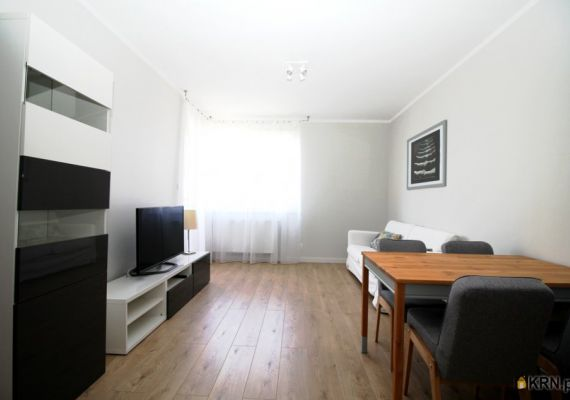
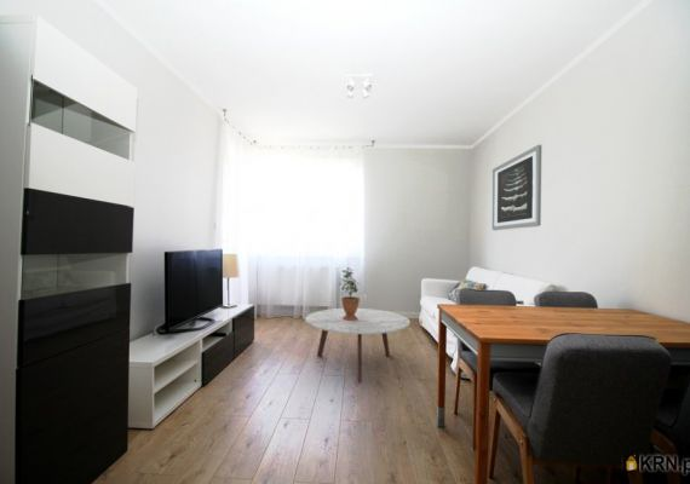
+ potted plant (347, 292)
+ coffee table (358, 340)
